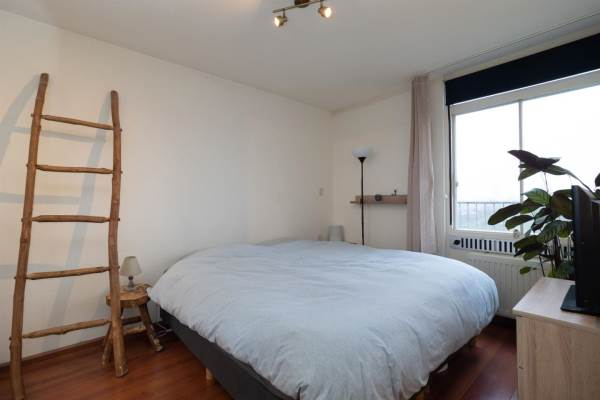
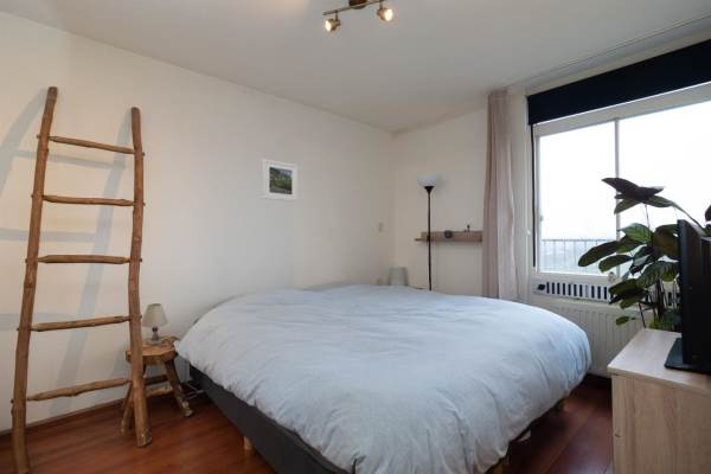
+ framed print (280, 180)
